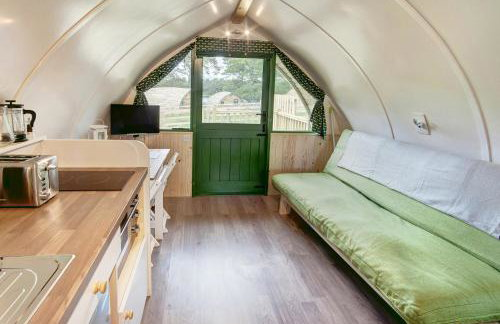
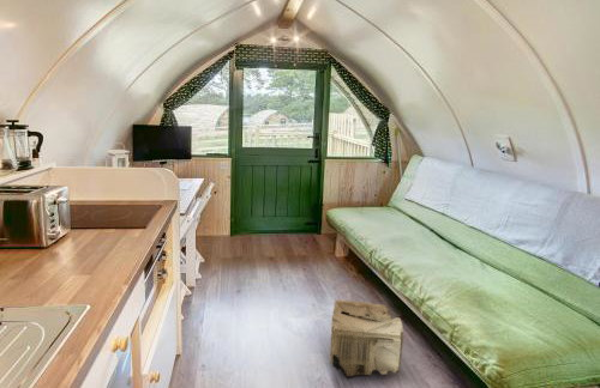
+ pouf (361, 339)
